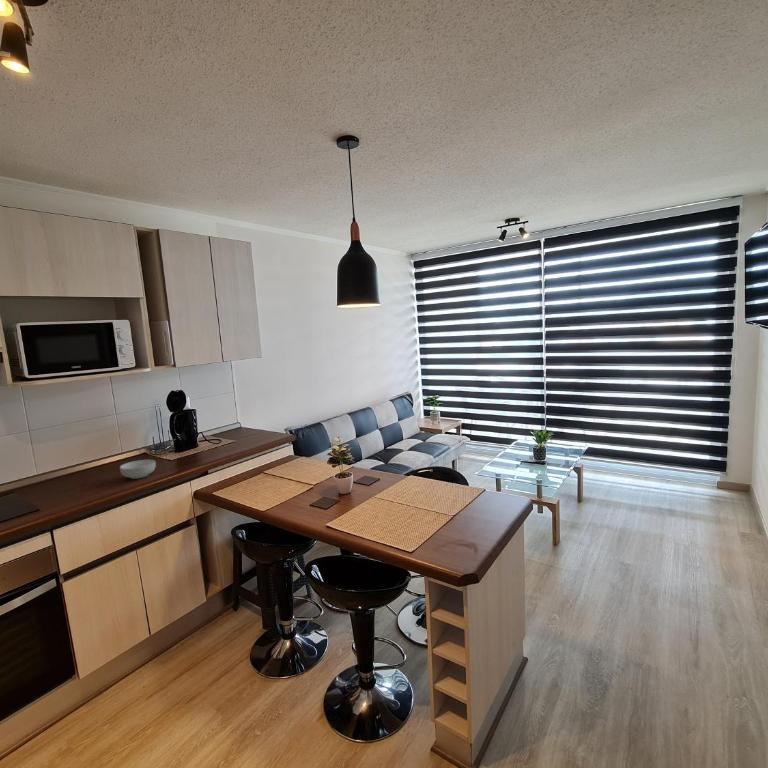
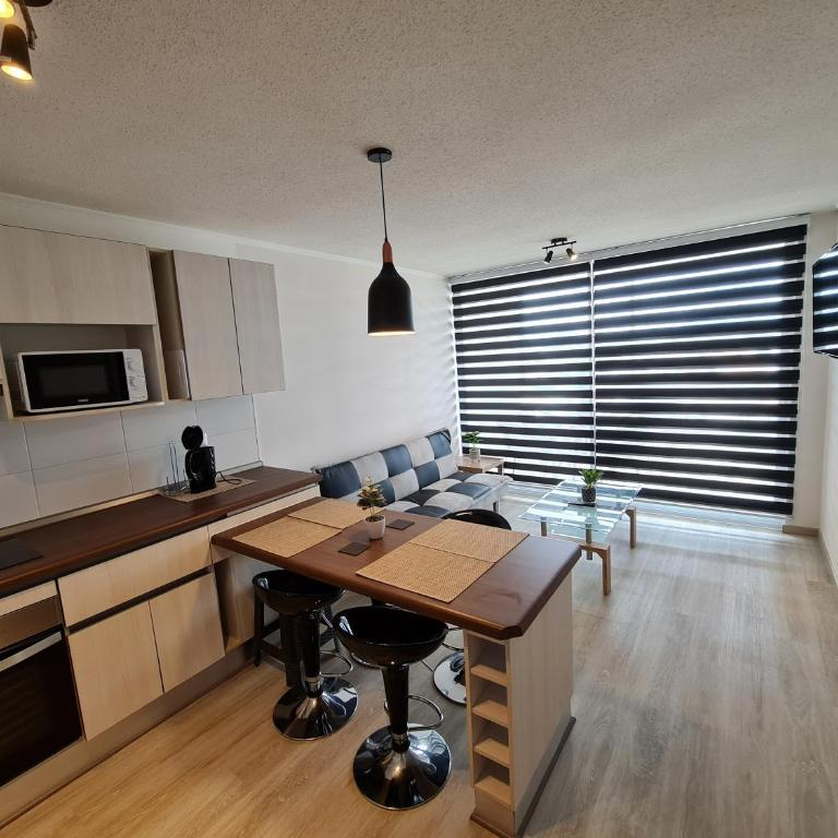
- cereal bowl (138, 470)
